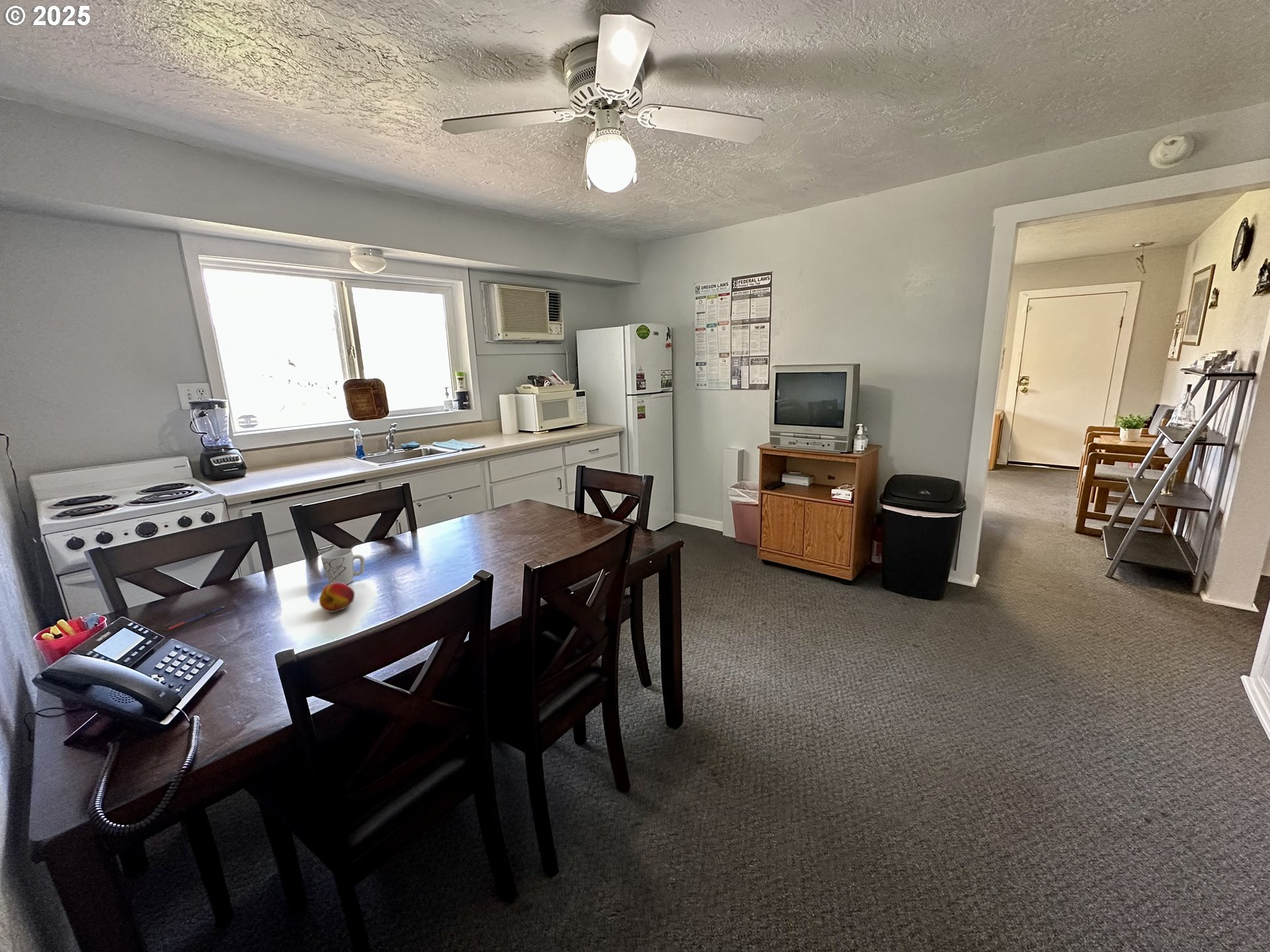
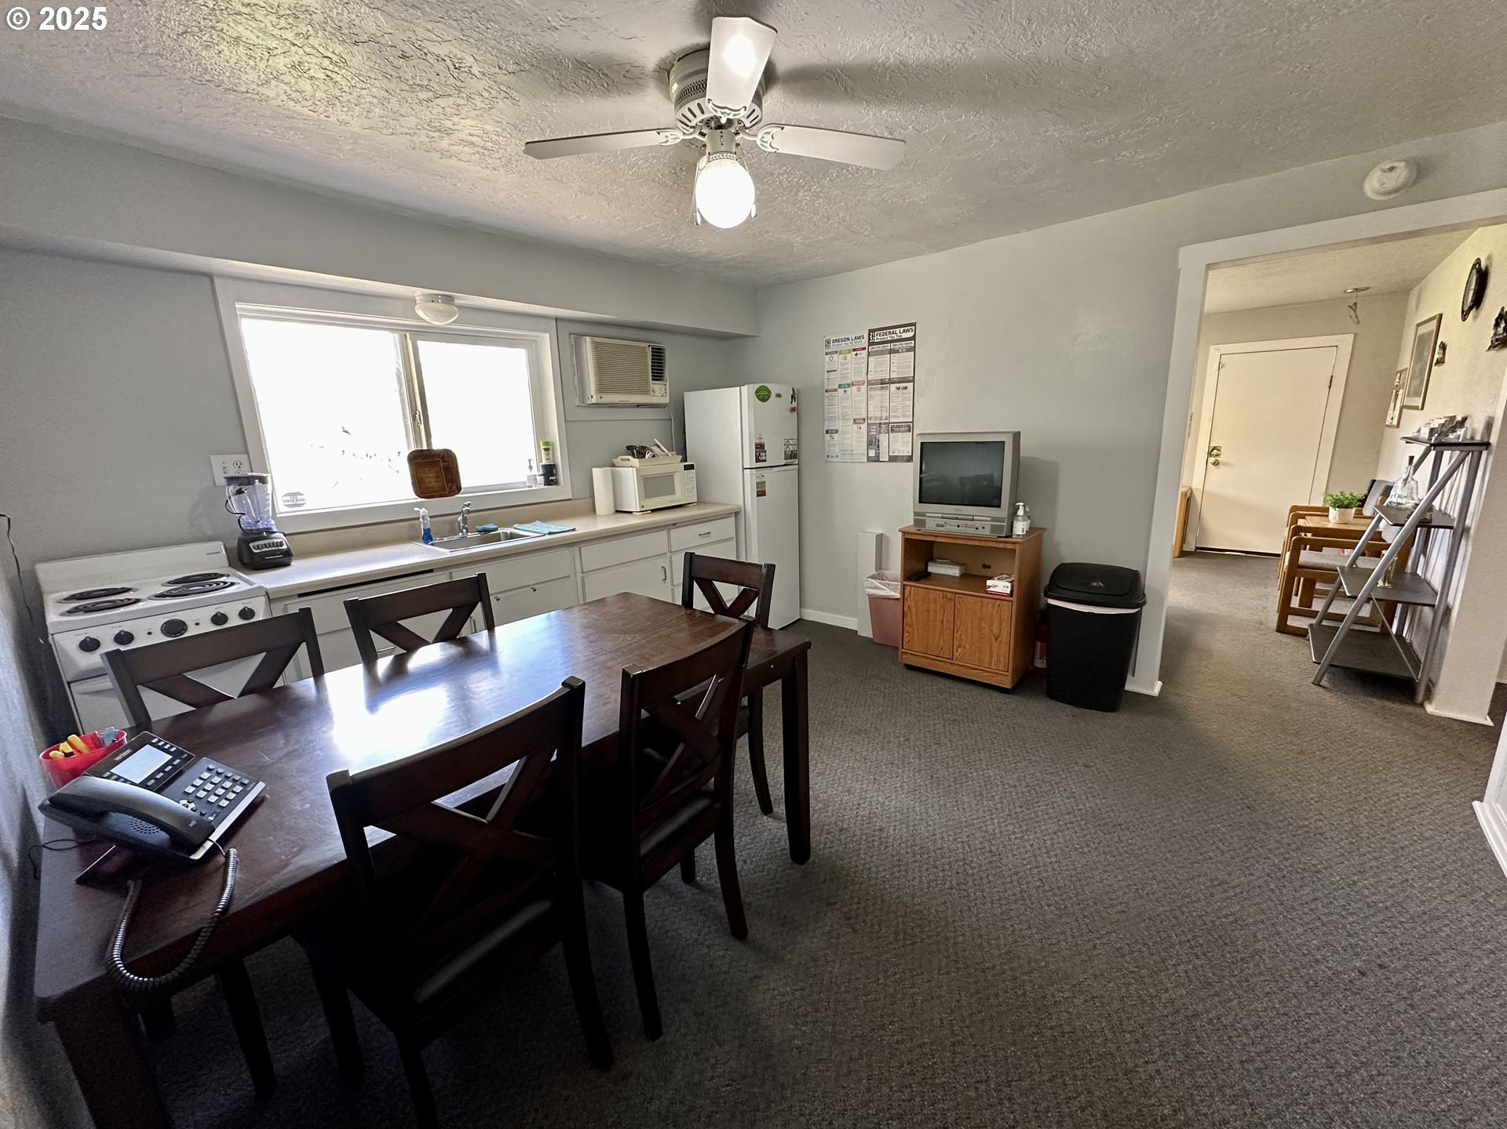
- pen (197, 617)
- mug (344, 567)
- fruit (337, 596)
